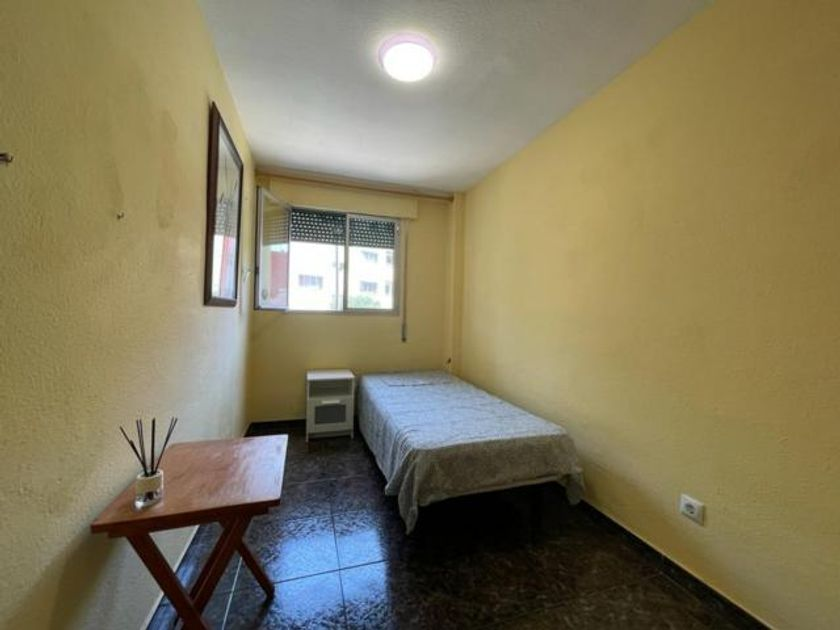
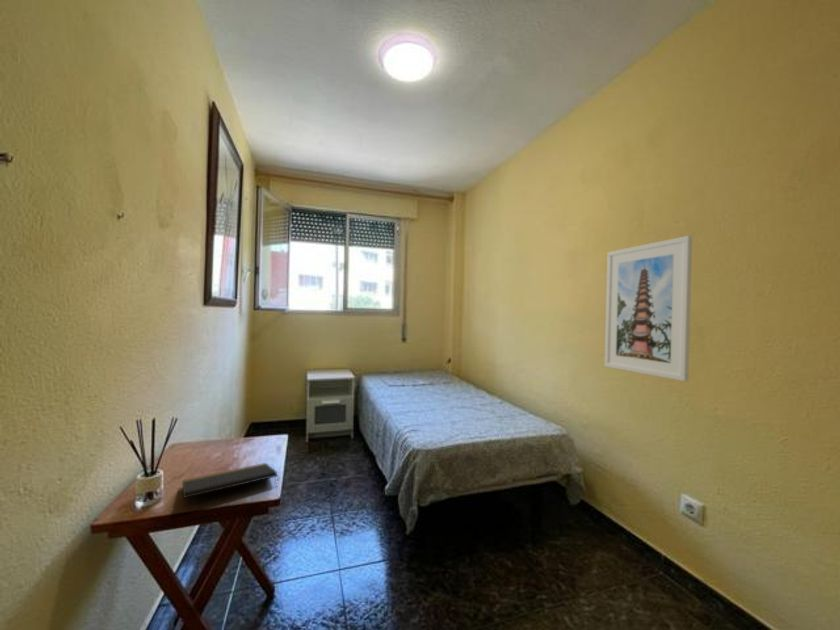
+ notepad (229, 478)
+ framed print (643, 309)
